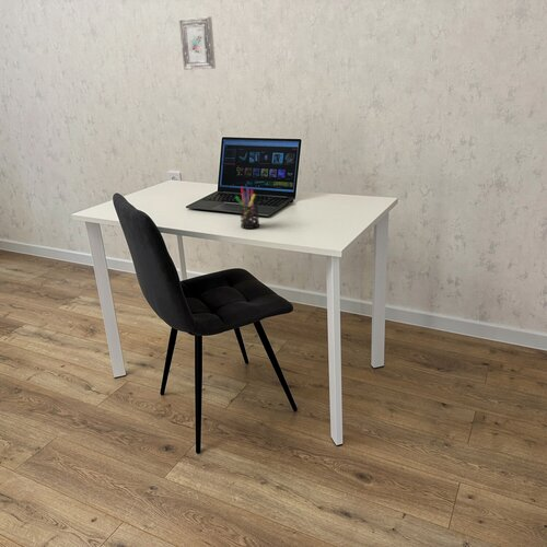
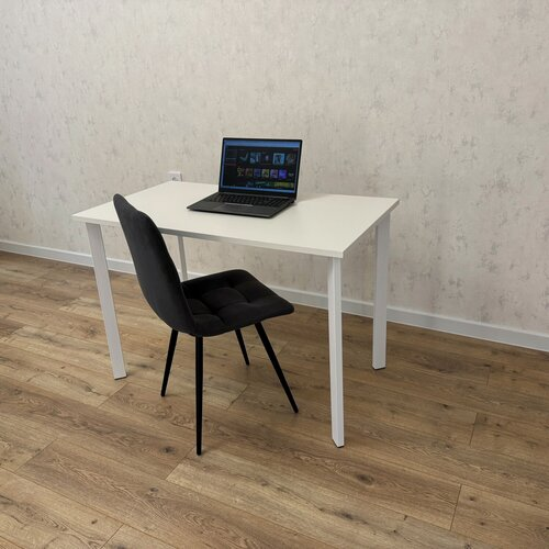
- pen holder (246, 207)
- picture frame (197, 44)
